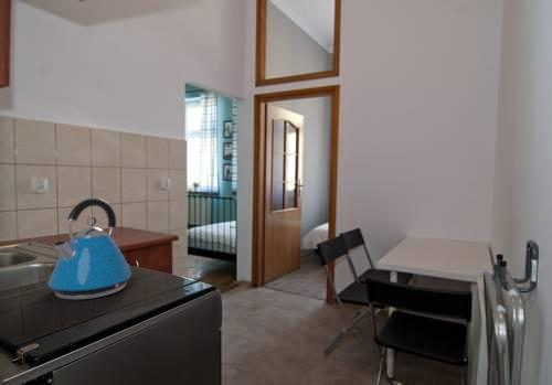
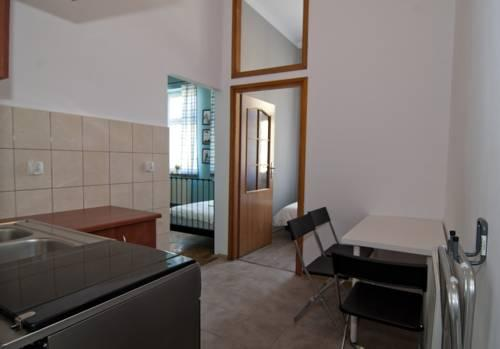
- kettle (94, 243)
